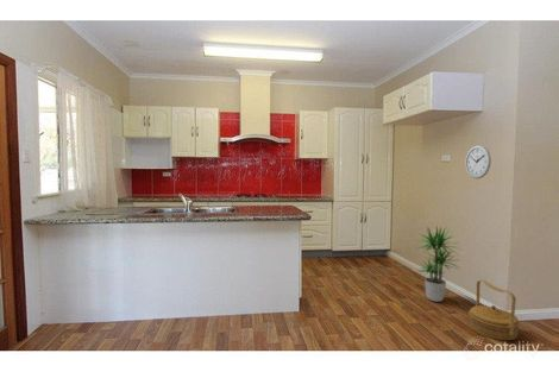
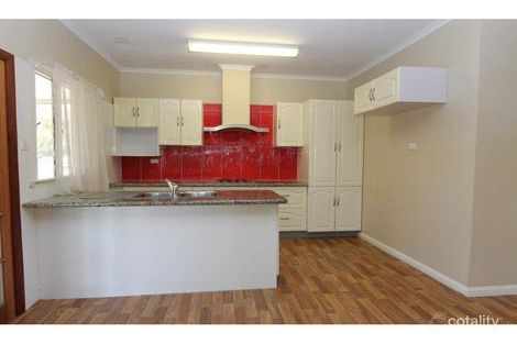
- potted plant (438, 263)
- wall clock (476, 162)
- basket (494, 308)
